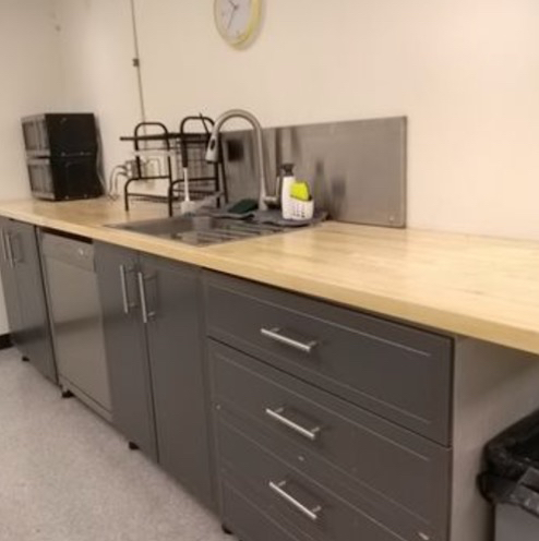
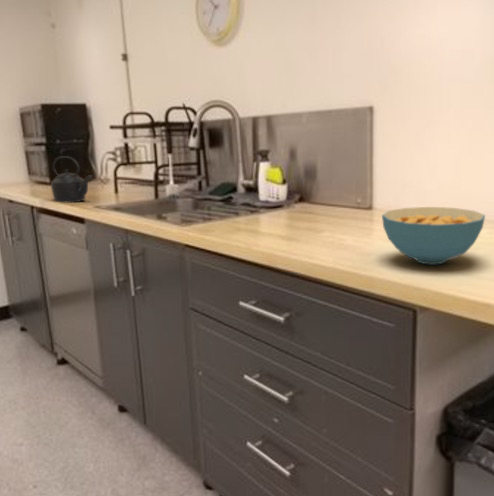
+ kettle (73, 178)
+ cereal bowl (431, 238)
